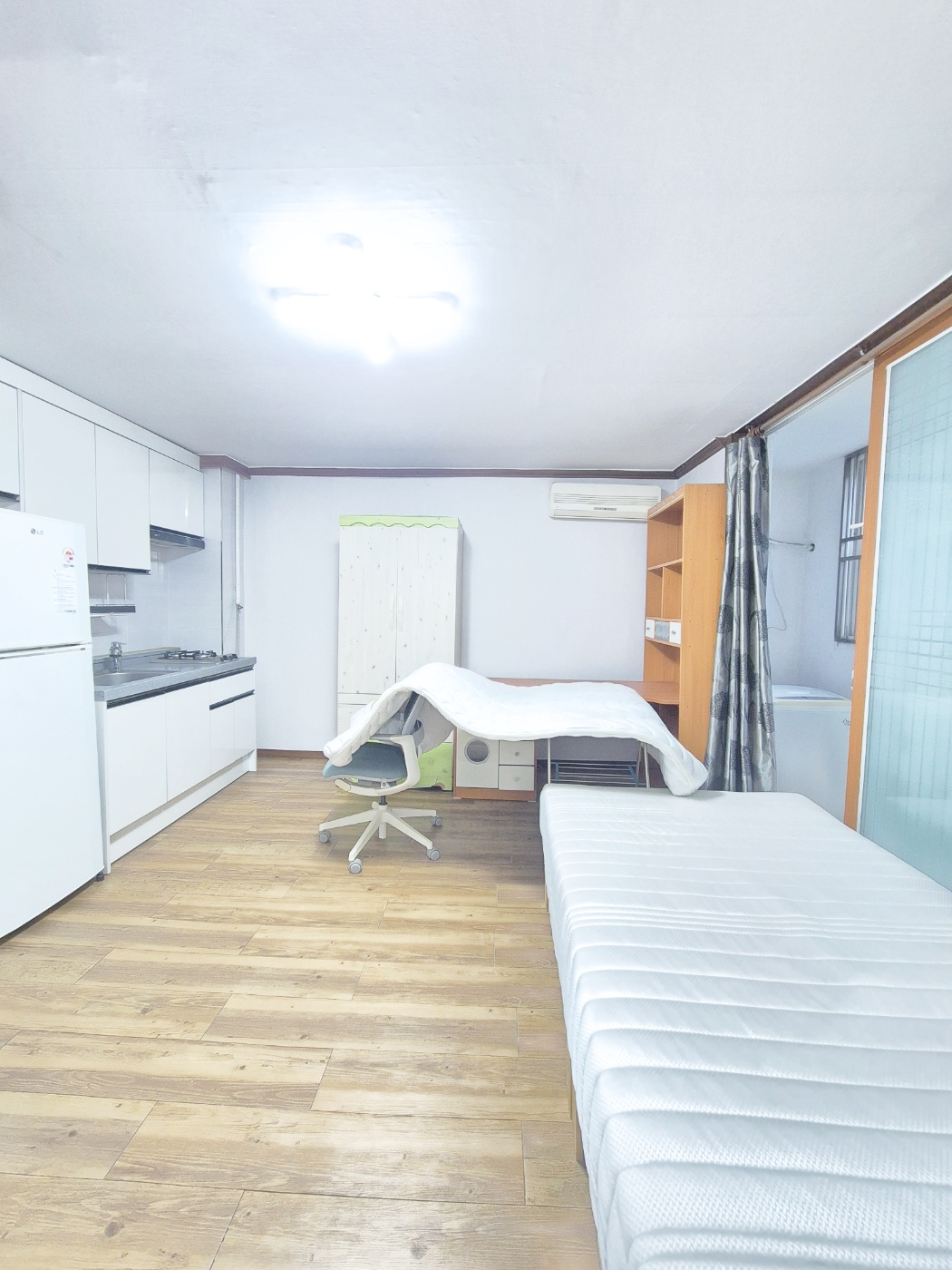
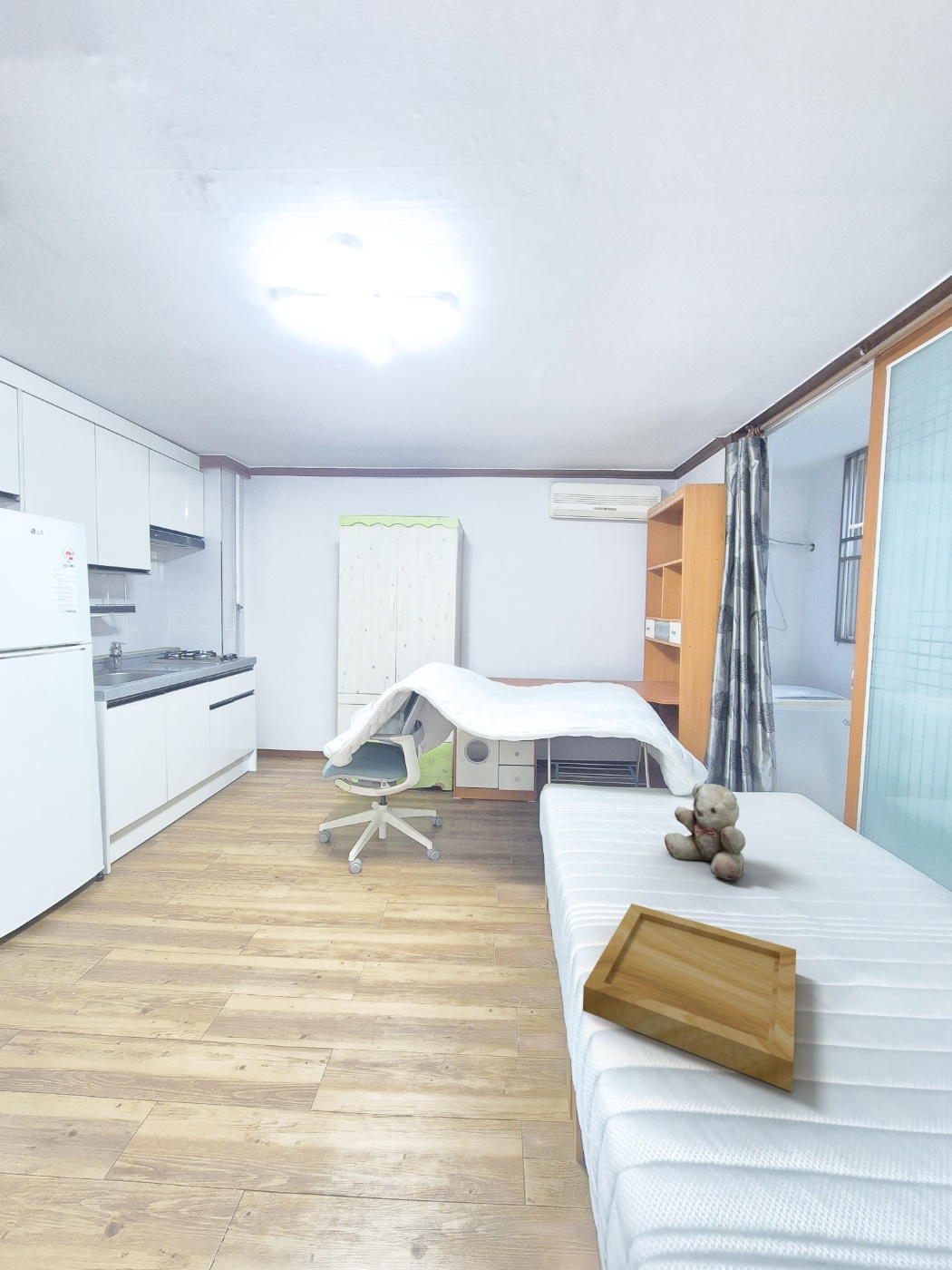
+ tray (695, 978)
+ teddy bear (704, 826)
